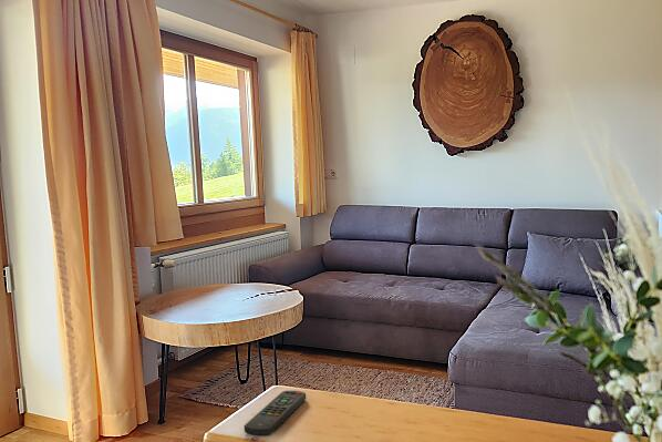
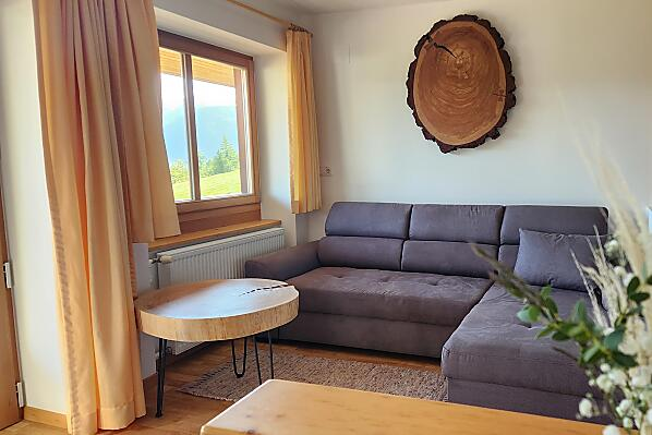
- remote control (277, 411)
